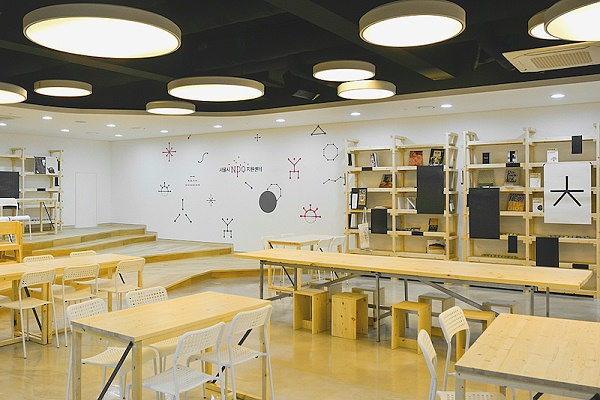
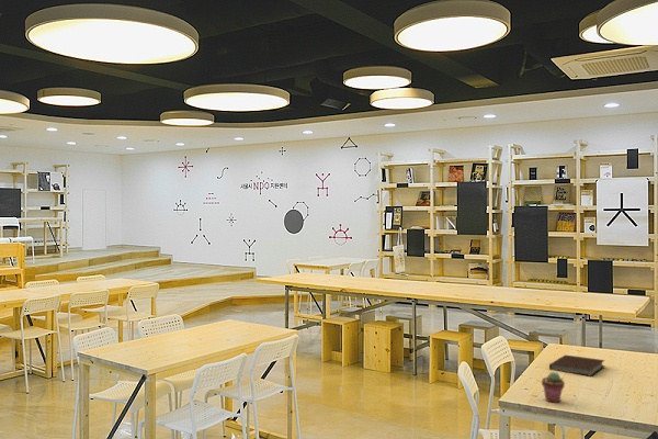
+ notebook (577, 364)
+ potted succulent (553, 385)
